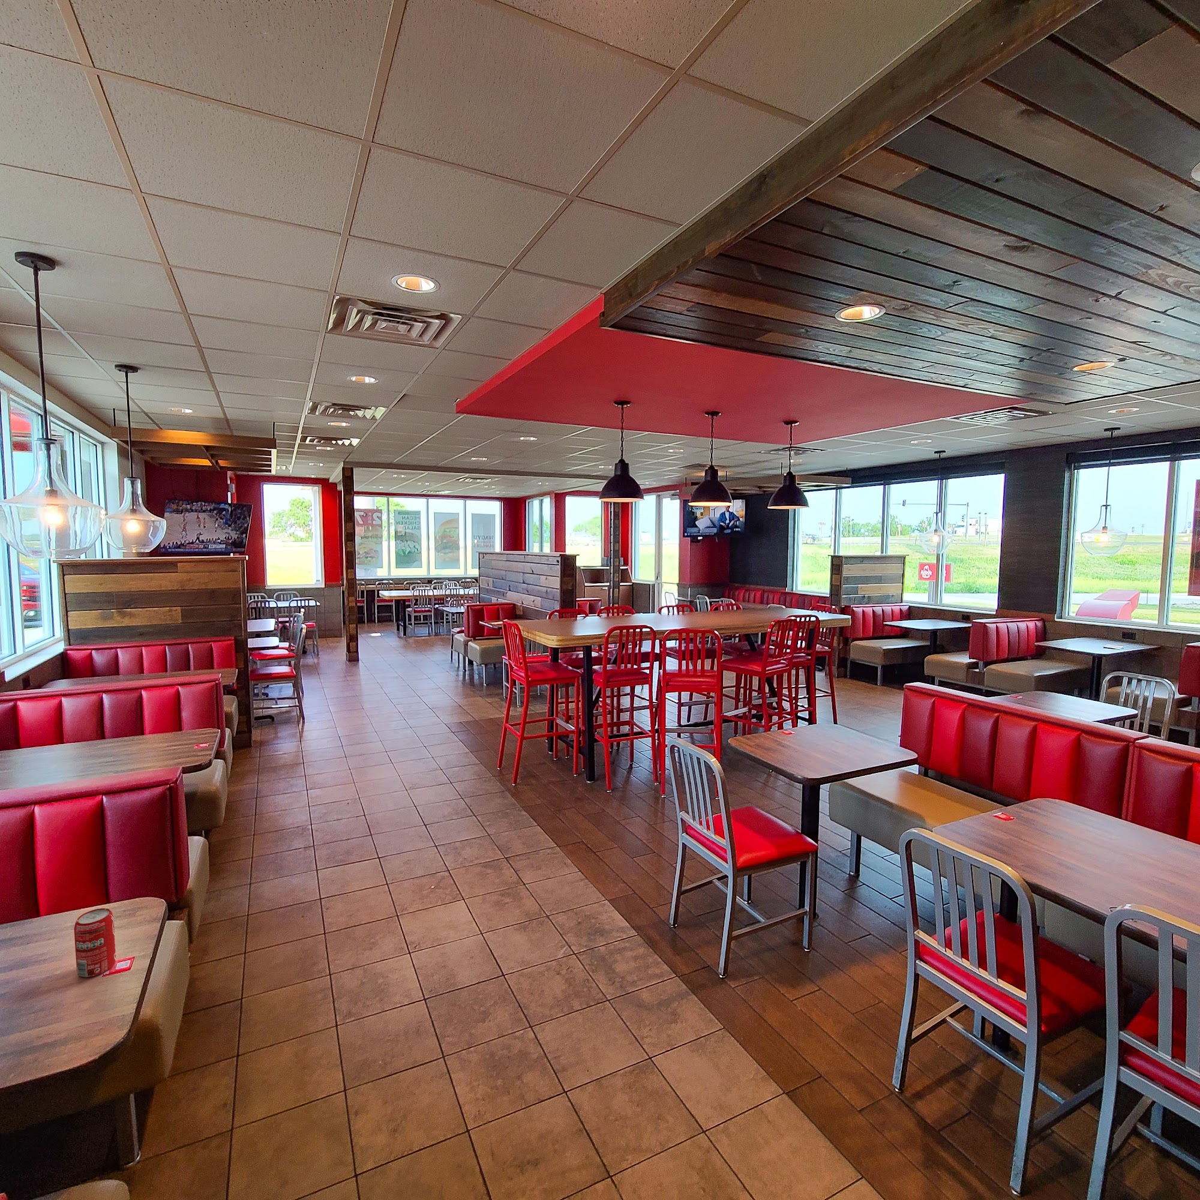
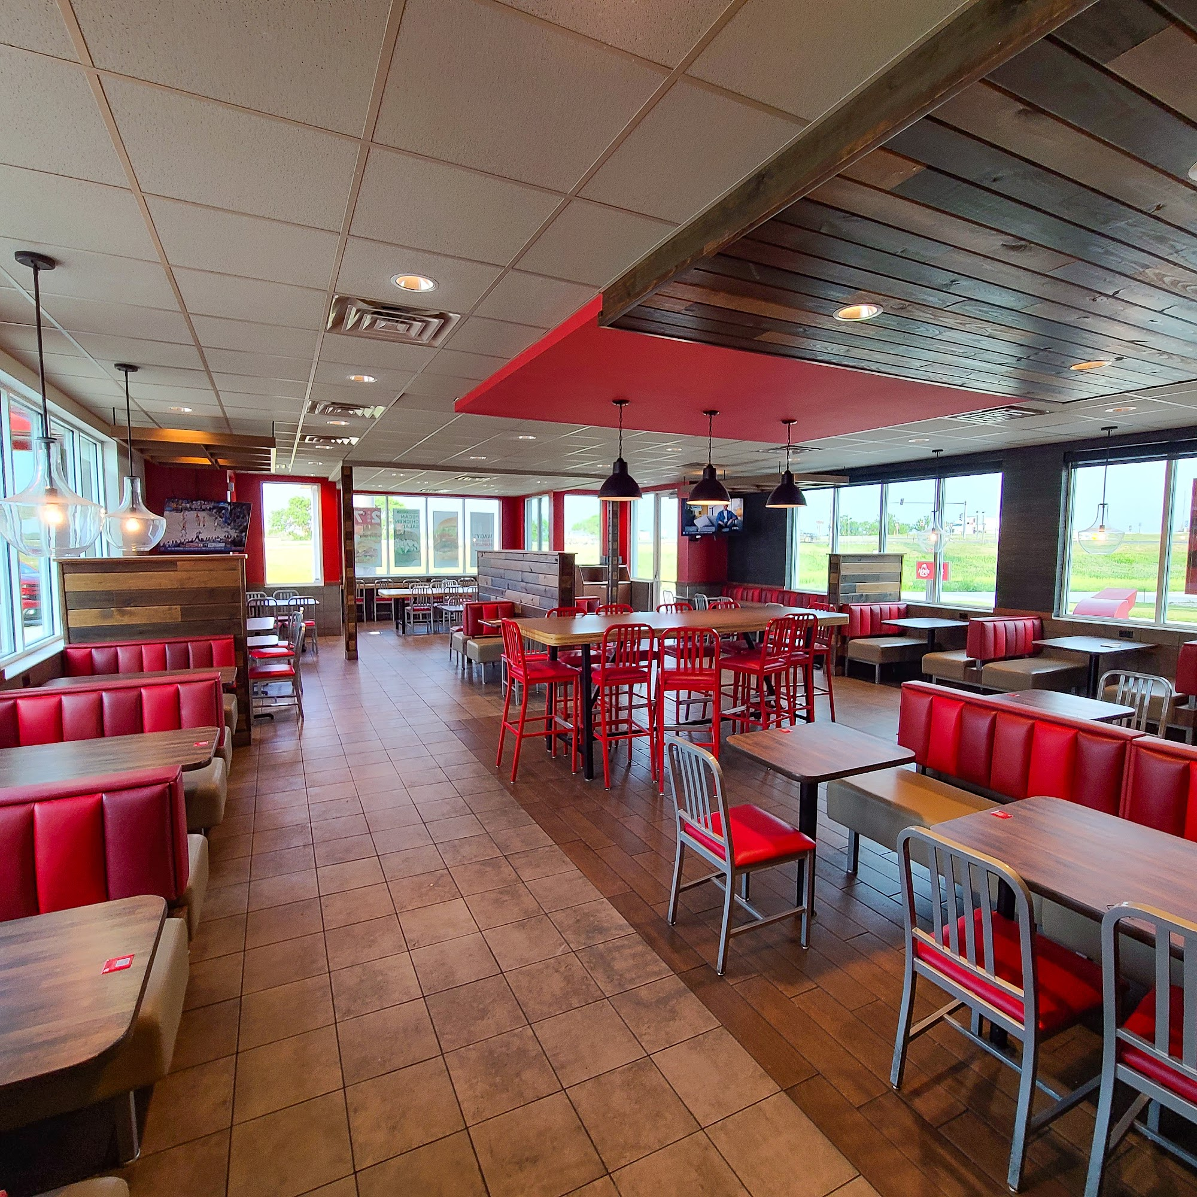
- beverage can (95, 942)
